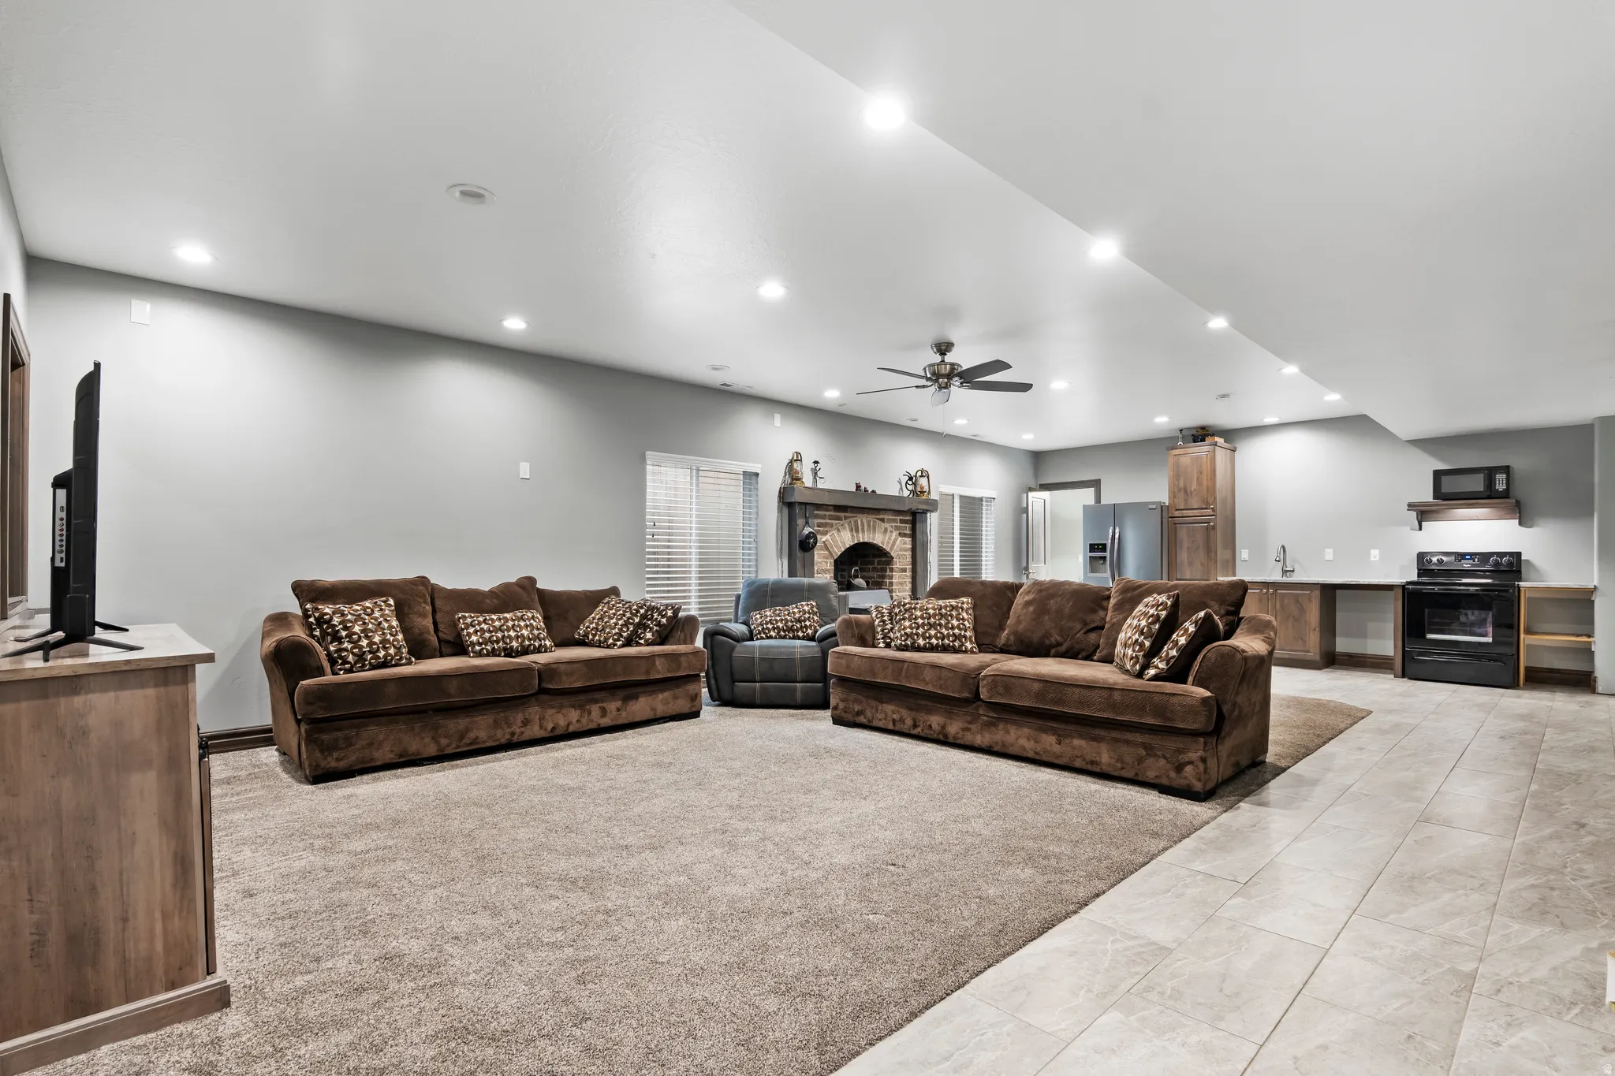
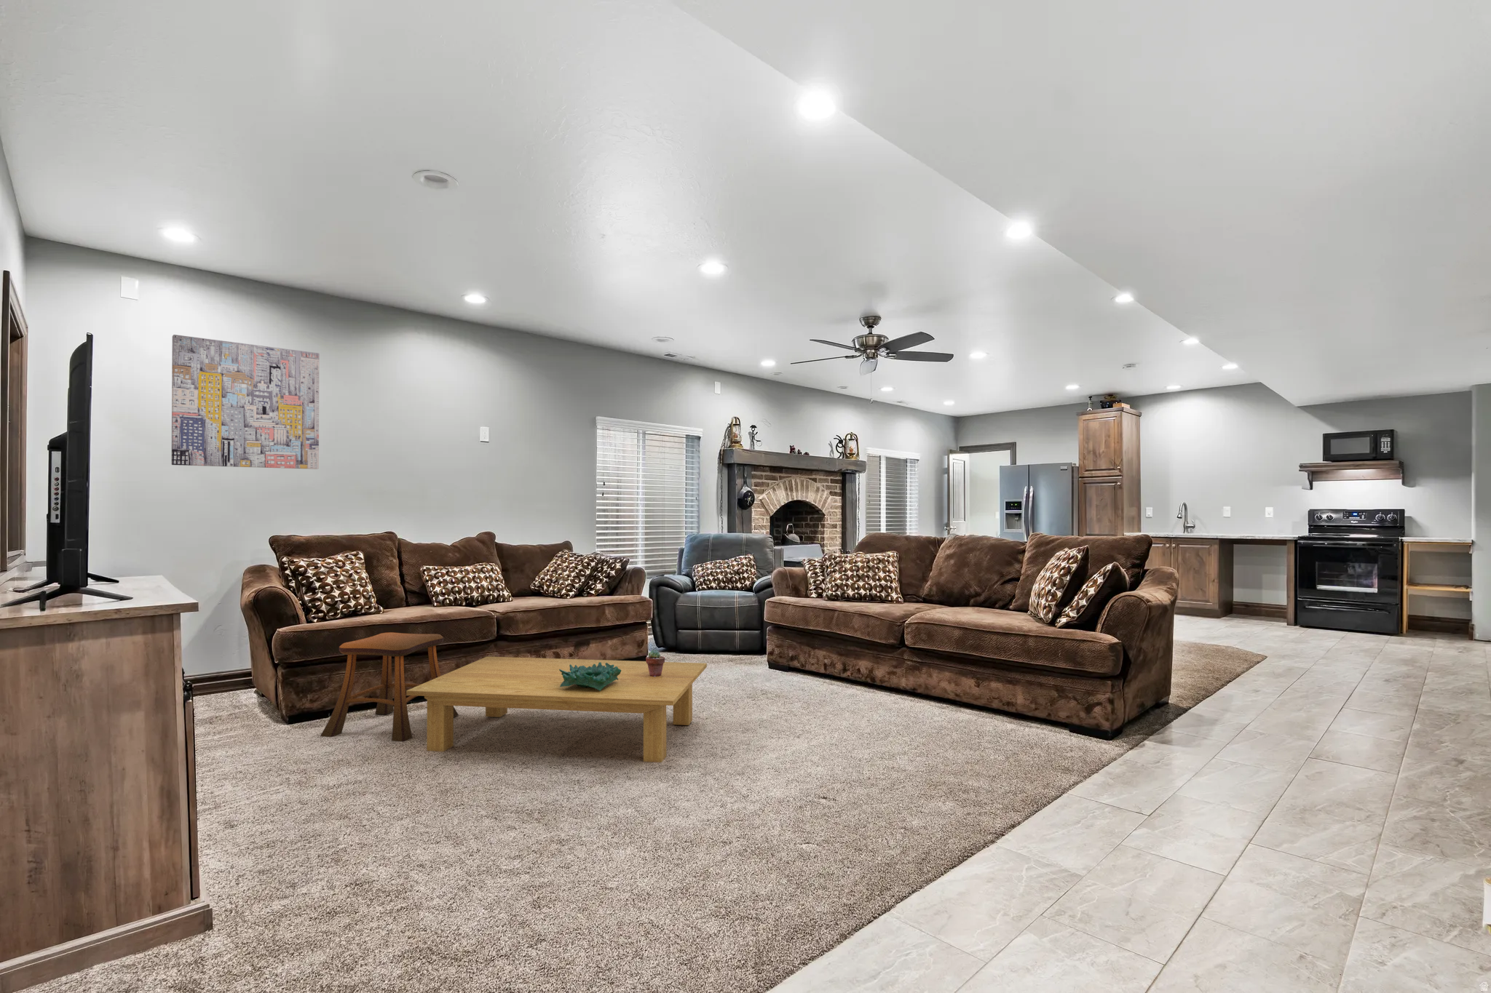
+ potted succulent (655, 662)
+ stool (392, 683)
+ wall art (249, 406)
+ decorative bowl (590, 676)
+ coffee table (568, 705)
